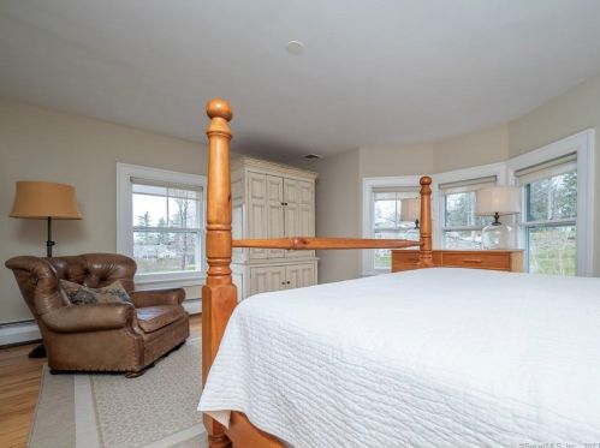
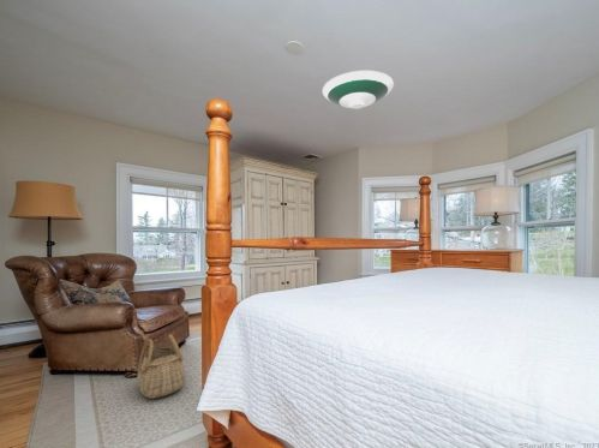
+ basket (161, 362)
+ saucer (357, 97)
